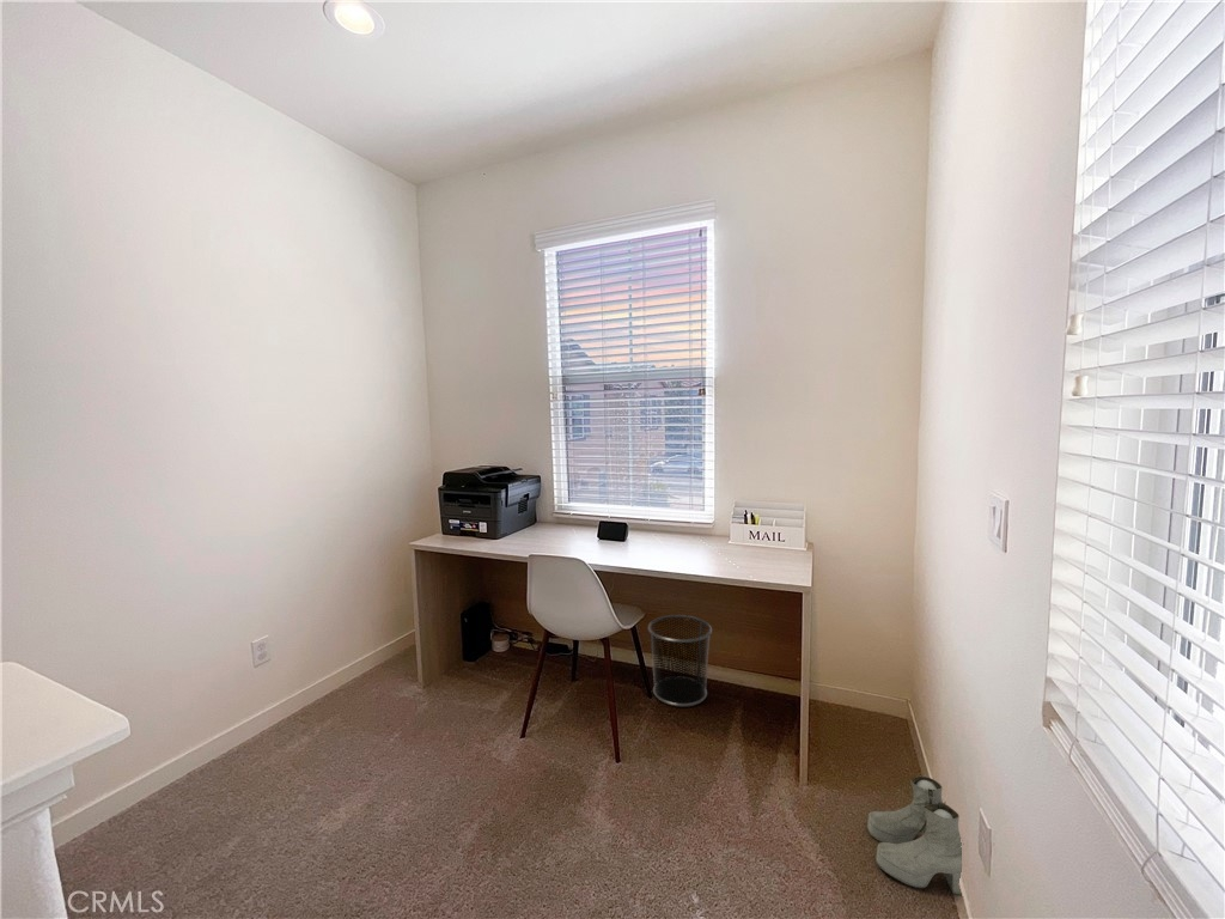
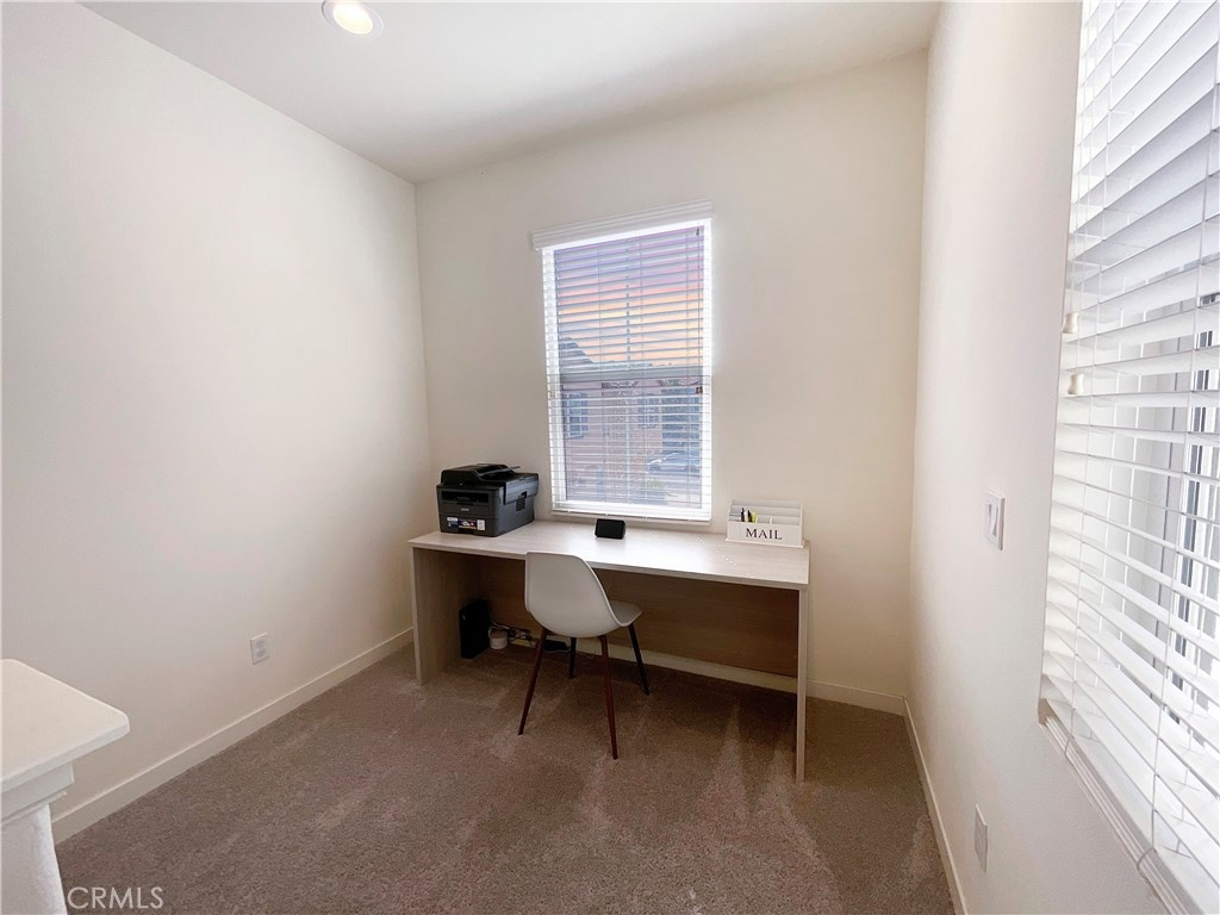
- boots (916, 826)
- waste bin (679, 658)
